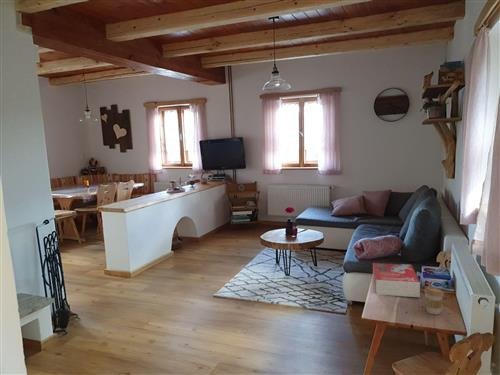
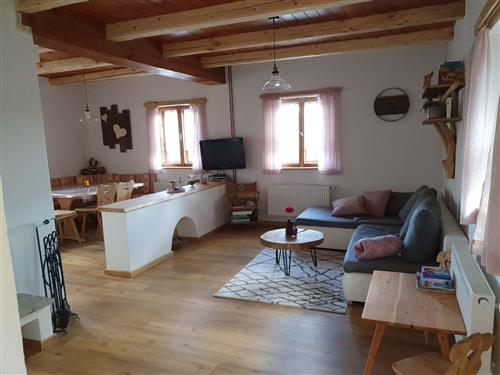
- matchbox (394, 278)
- coffee cup (433, 299)
